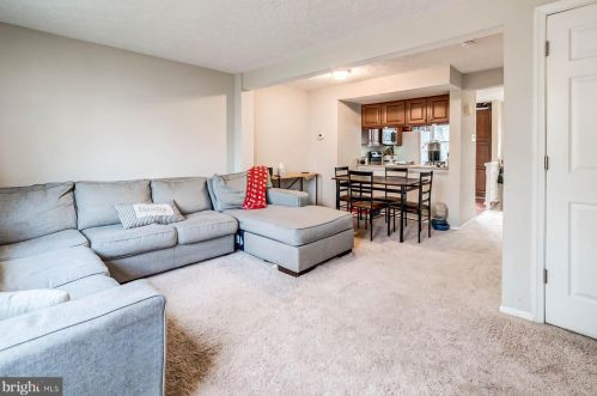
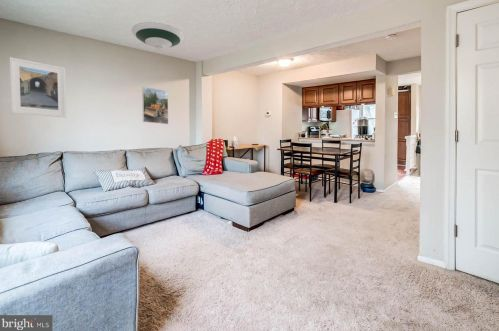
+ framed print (155, 106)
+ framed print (39, 89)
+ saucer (158, 40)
